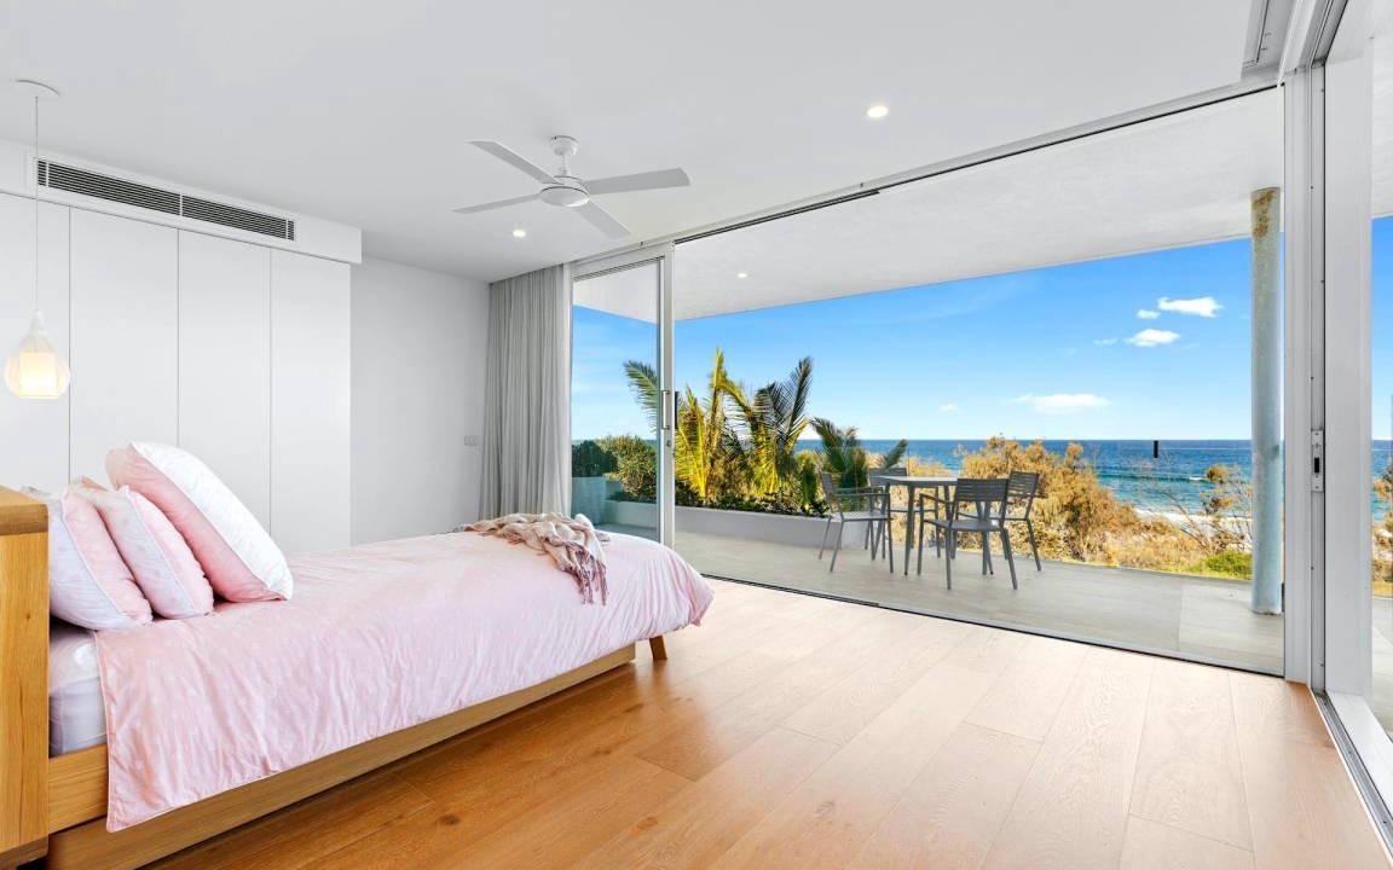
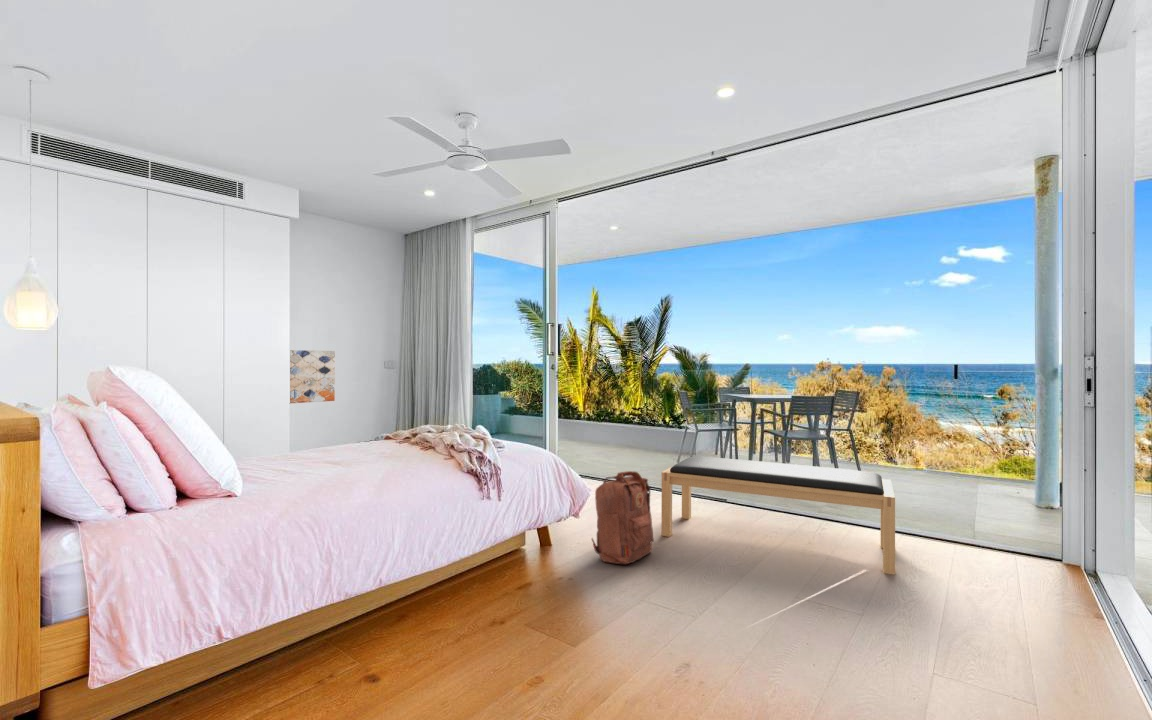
+ bench (774, 496)
+ backpack (621, 513)
+ wall art (308, 376)
